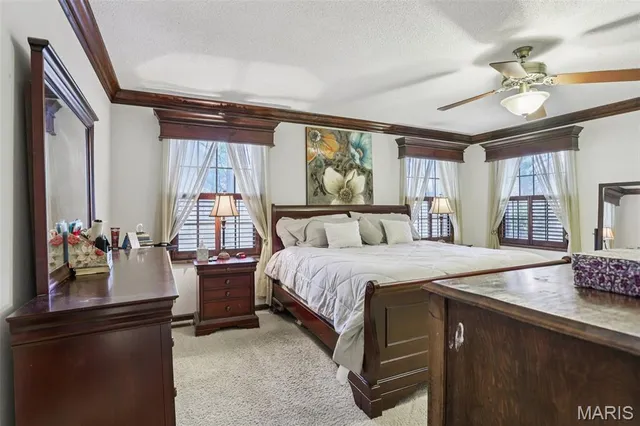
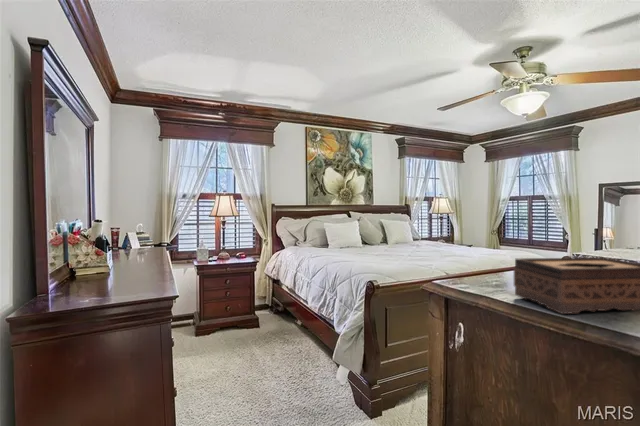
+ tissue box (583, 282)
